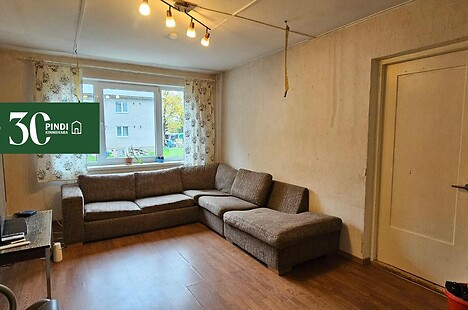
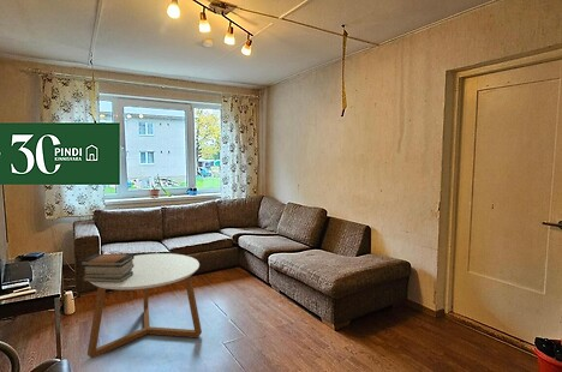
+ book stack (108, 268)
+ coffee table (147, 300)
